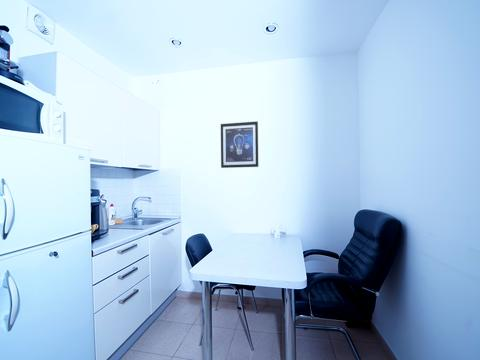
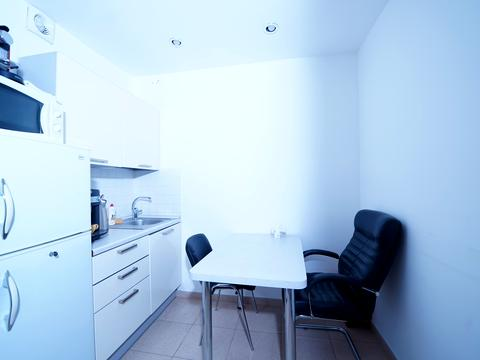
- wall art (239, 145)
